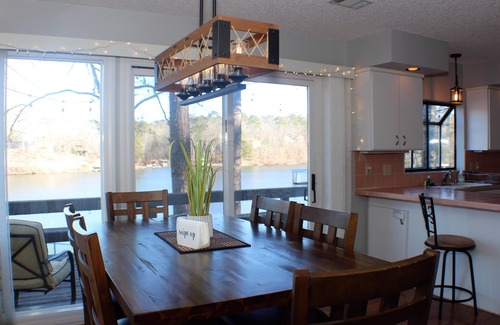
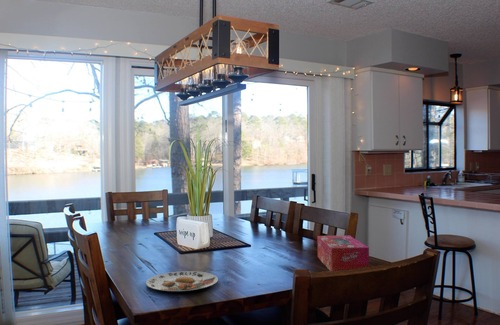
+ plate (182, 281)
+ tissue box (341, 252)
